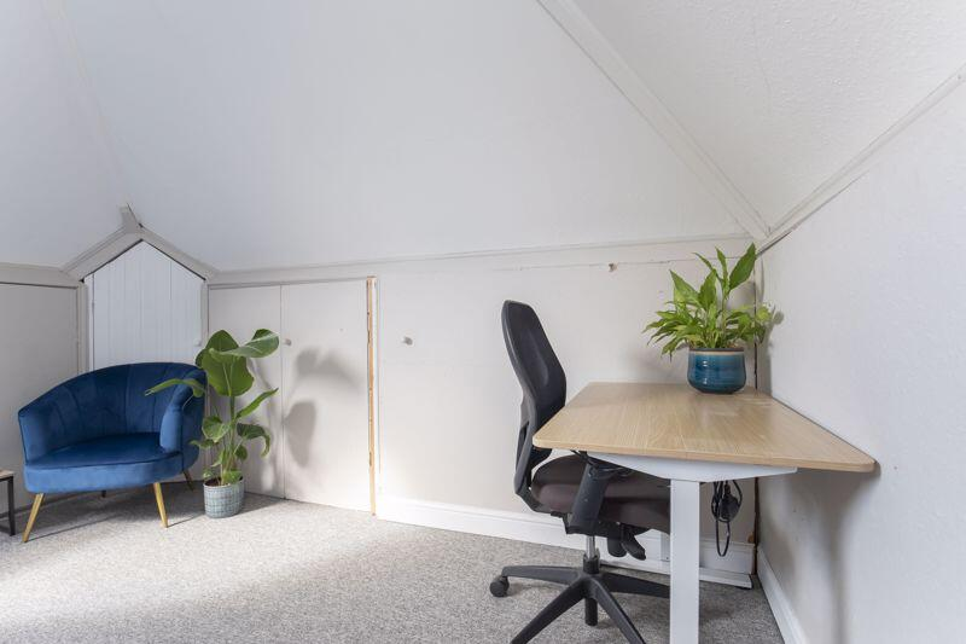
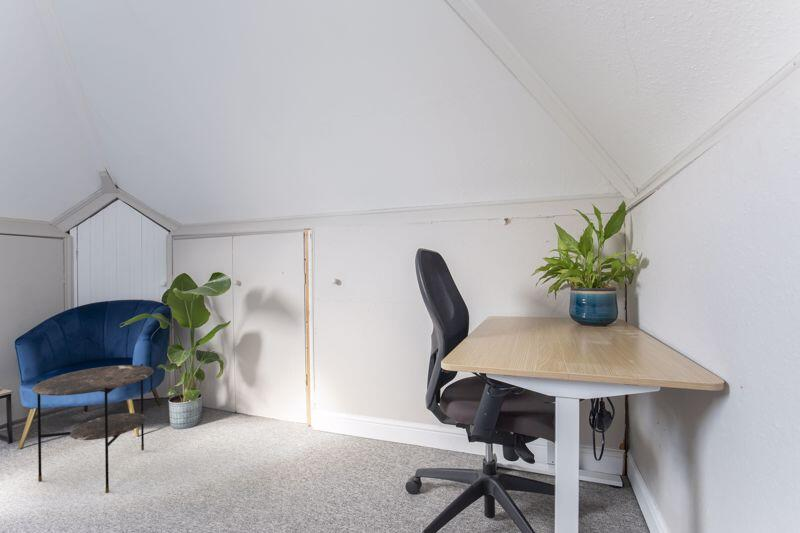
+ side table (96, 425)
